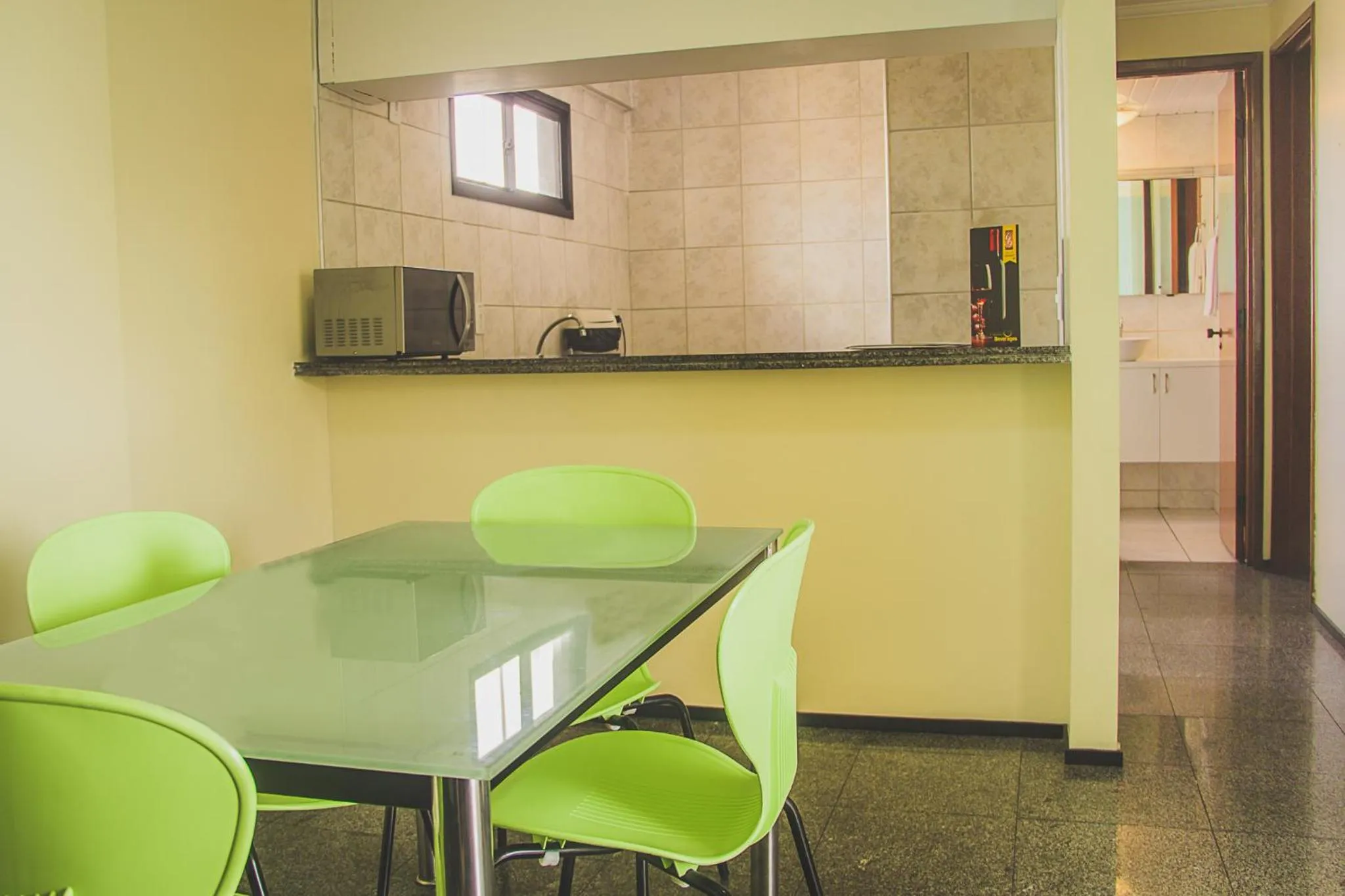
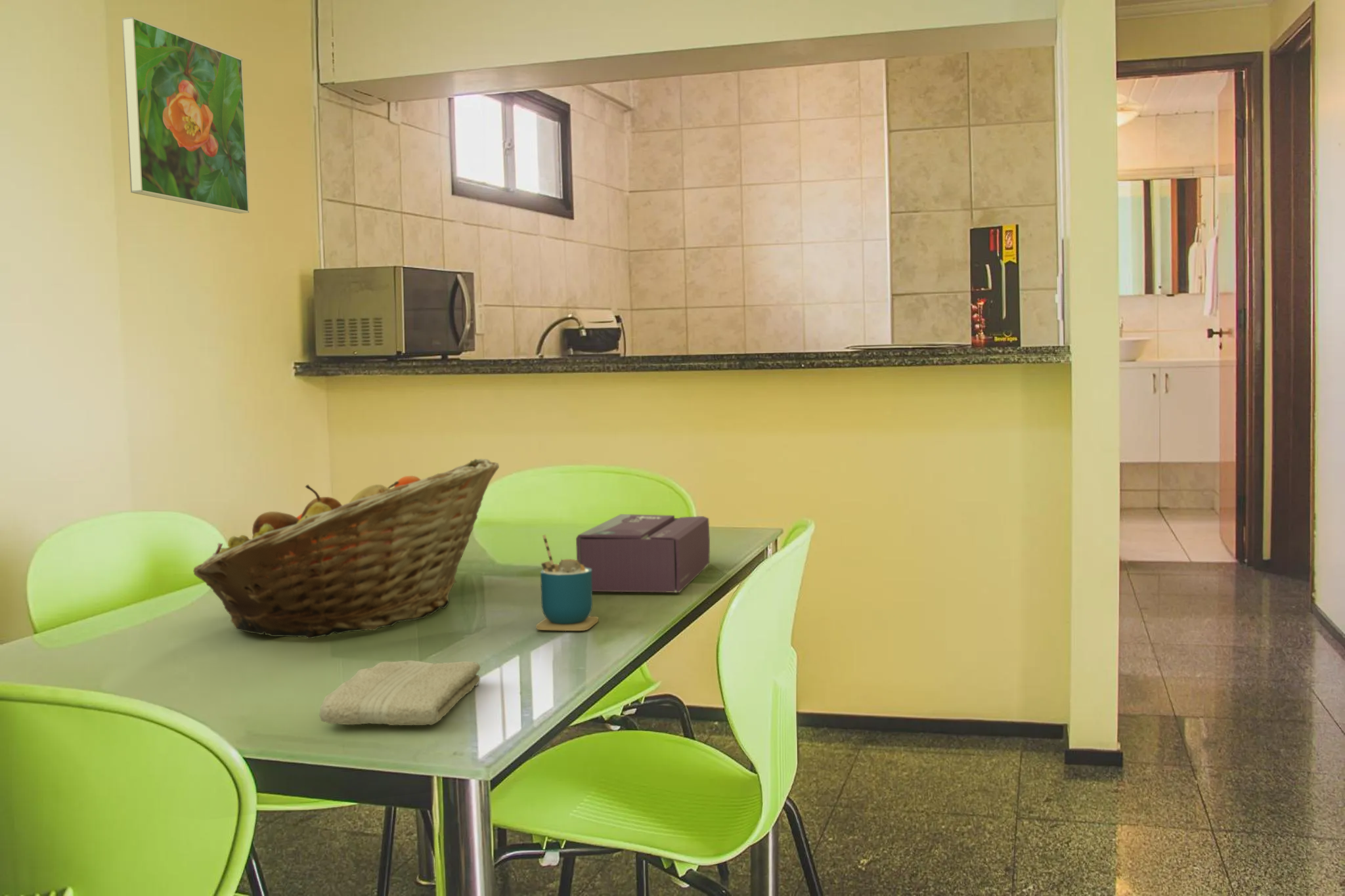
+ fruit basket (357, 538)
+ tissue box (647, 550)
+ cup (566, 579)
+ washcloth (406, 689)
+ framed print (189, 121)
